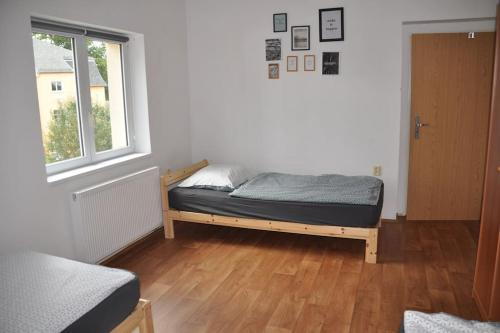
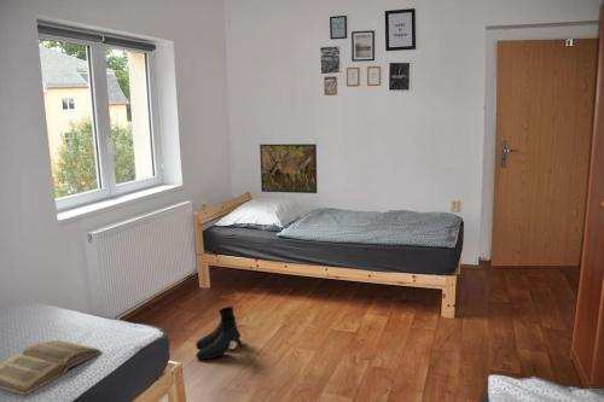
+ boots (217, 331)
+ book (43, 360)
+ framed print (288, 168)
